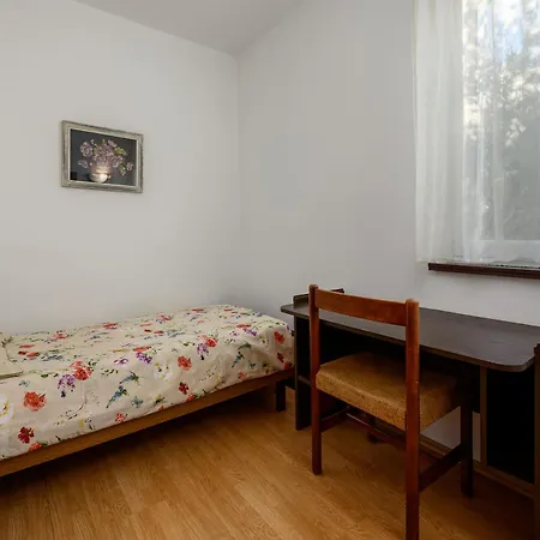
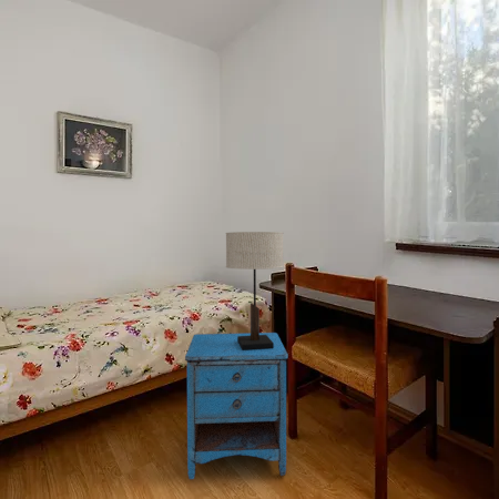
+ nightstand (236, 398)
+ table lamp (254, 288)
